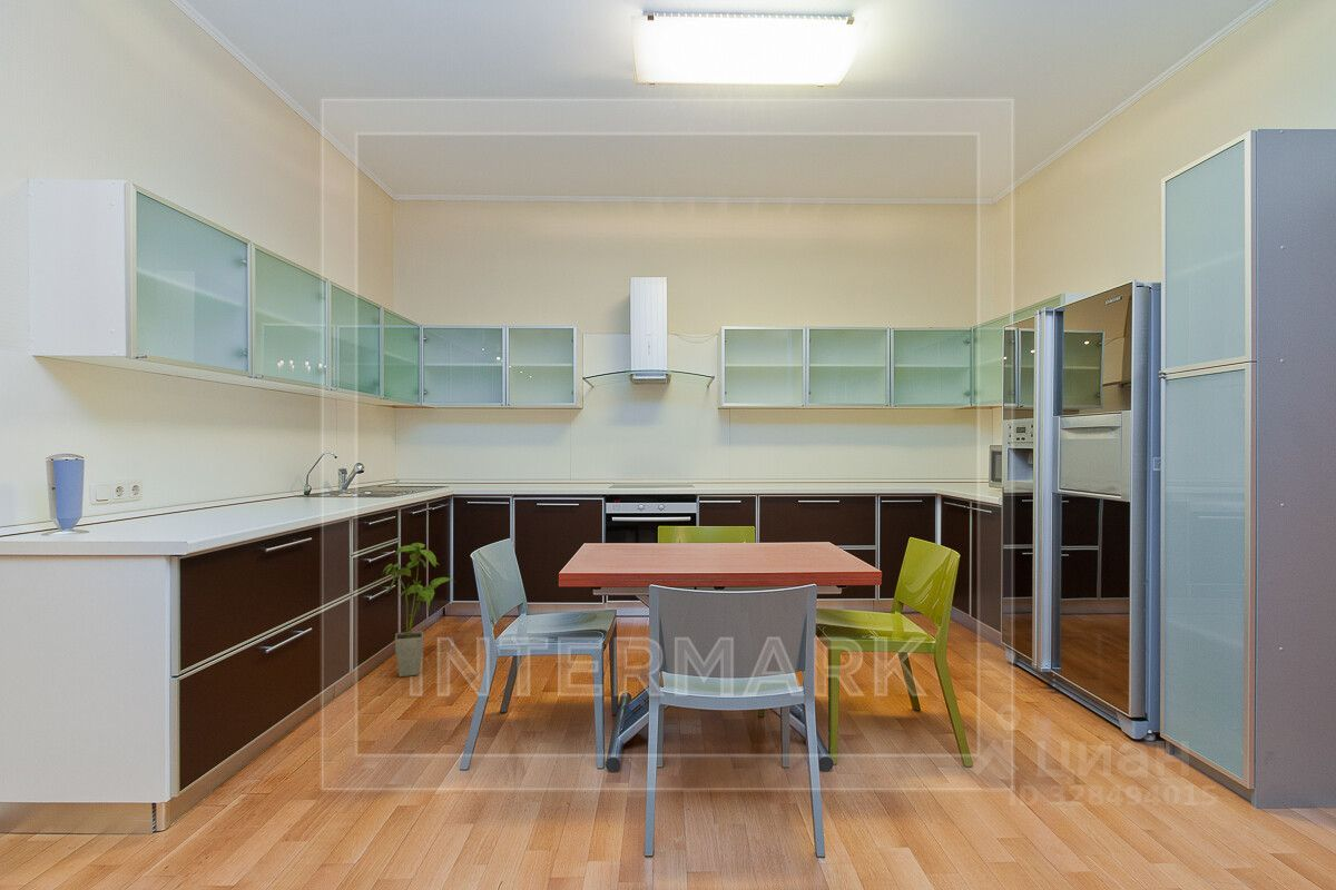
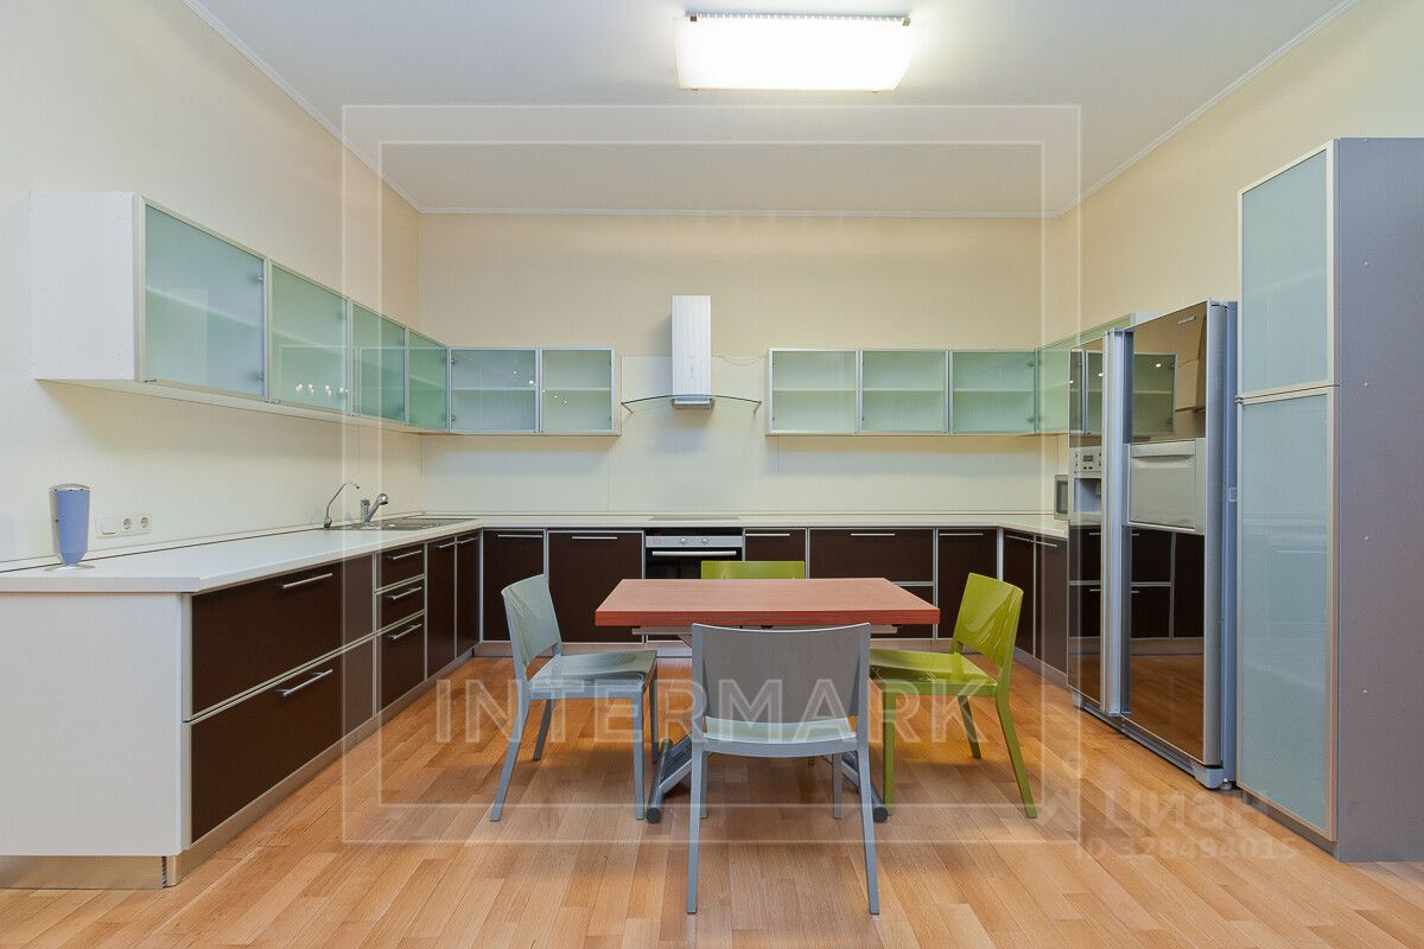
- house plant (419, 607)
